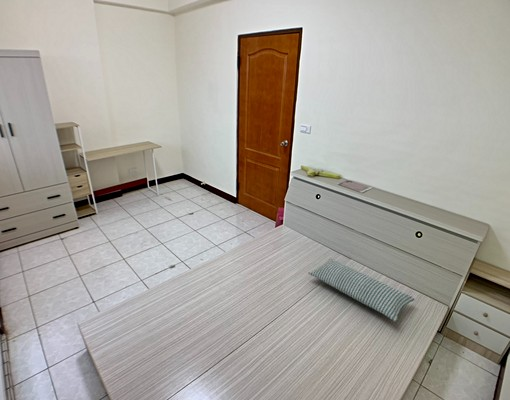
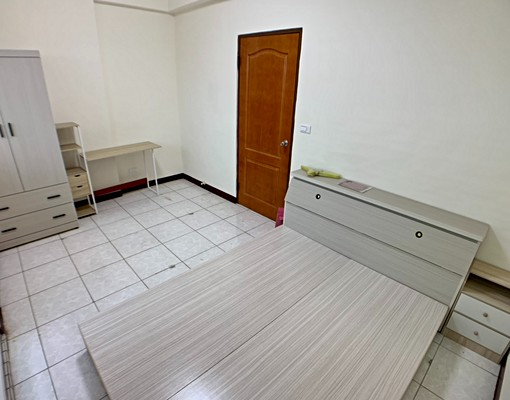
- pillow (358, 285)
